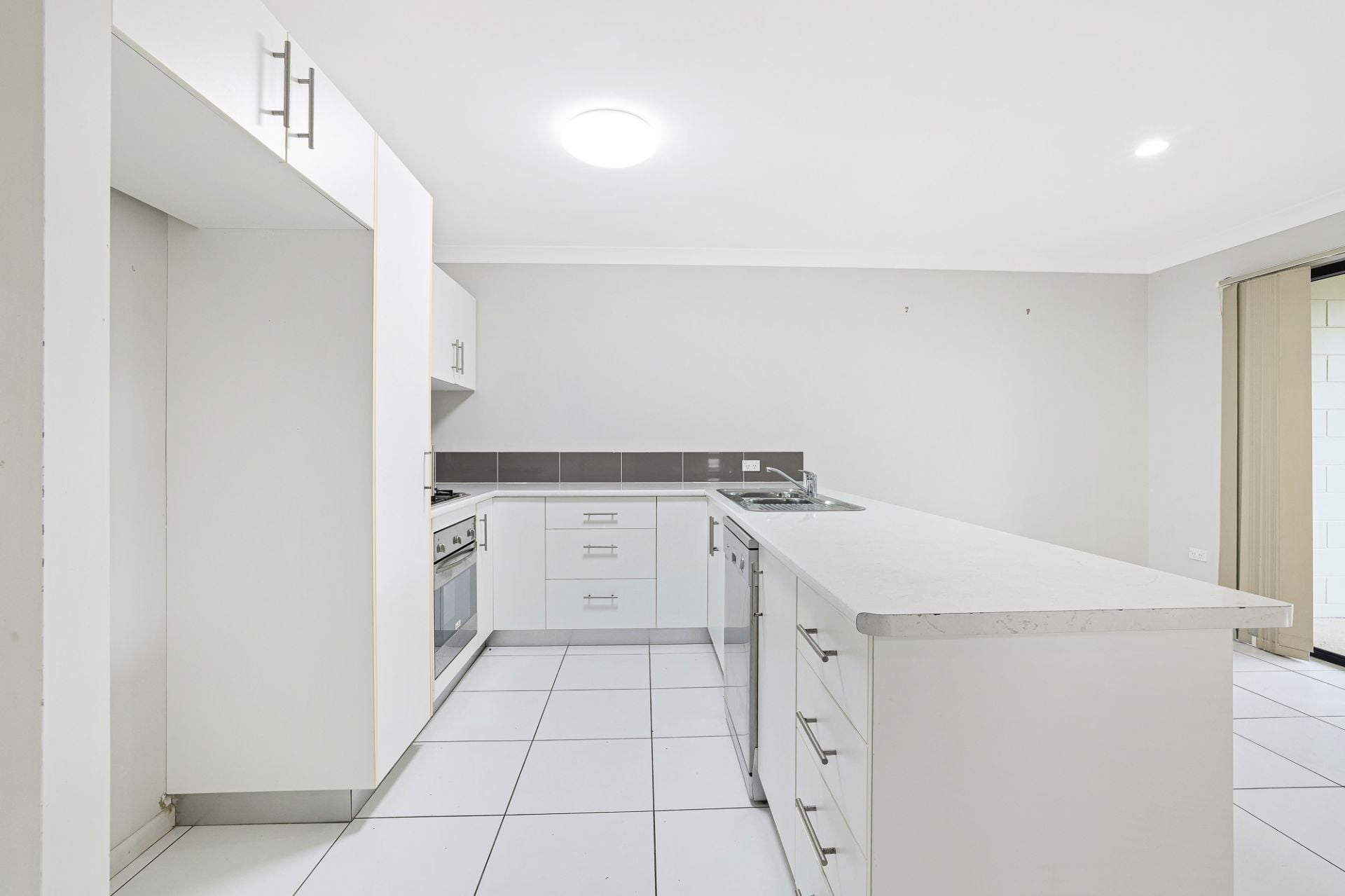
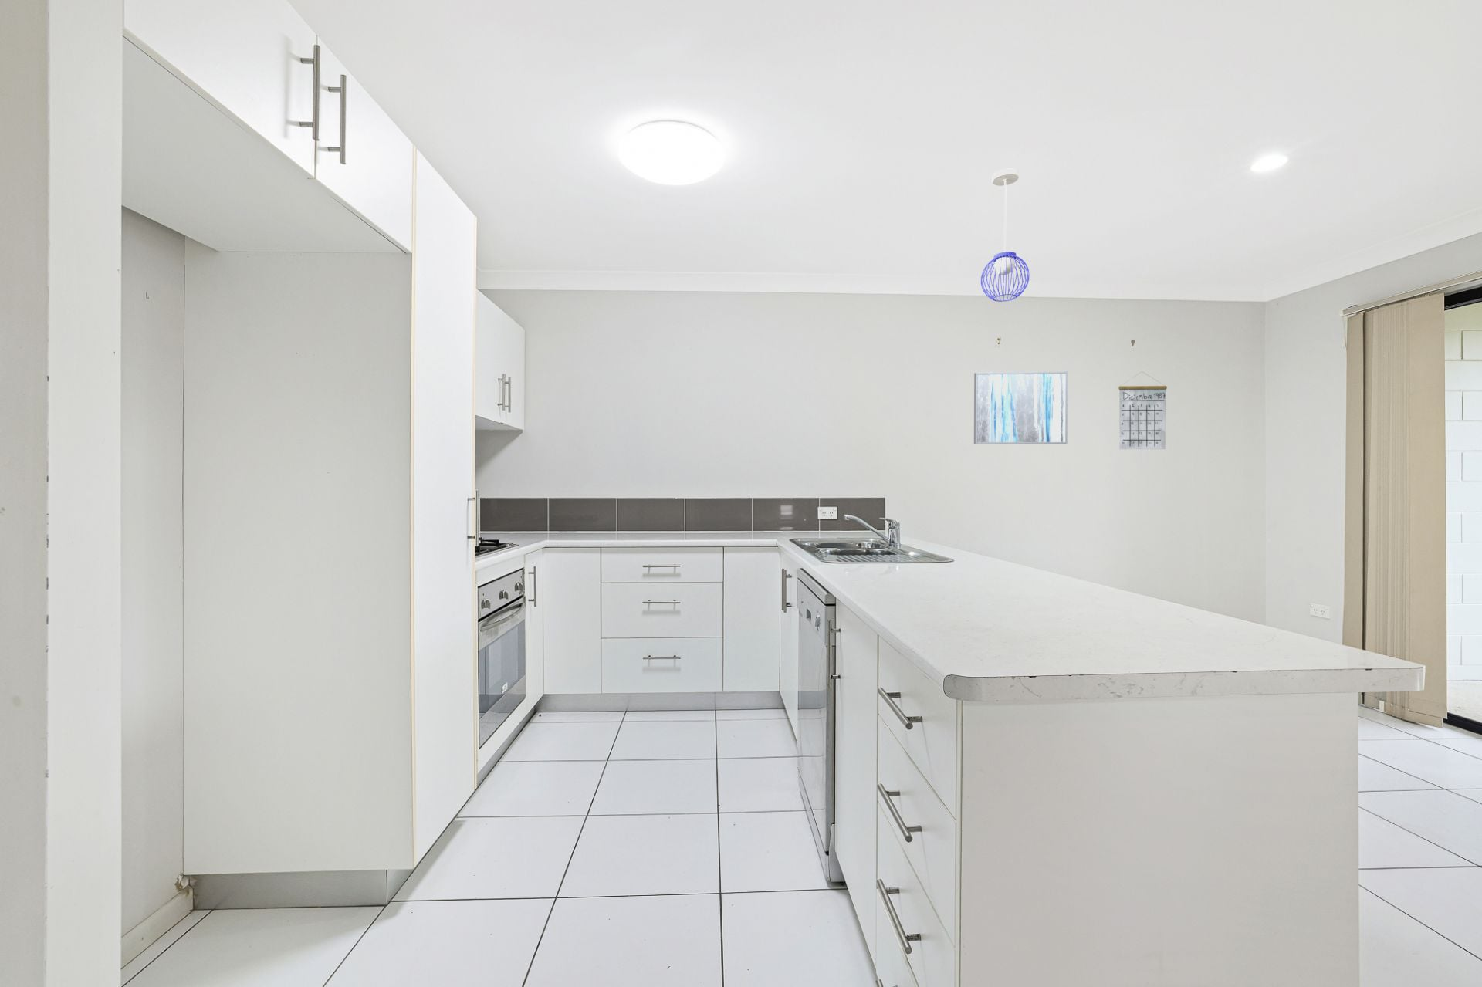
+ wall art (1019, 409)
+ pendant light (1005, 236)
+ calendar (1143, 410)
